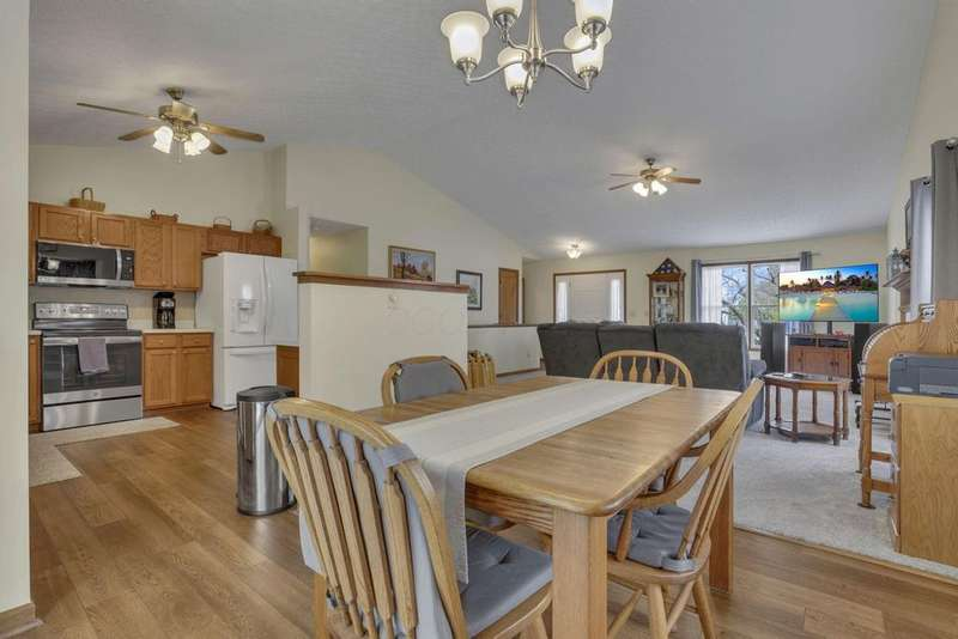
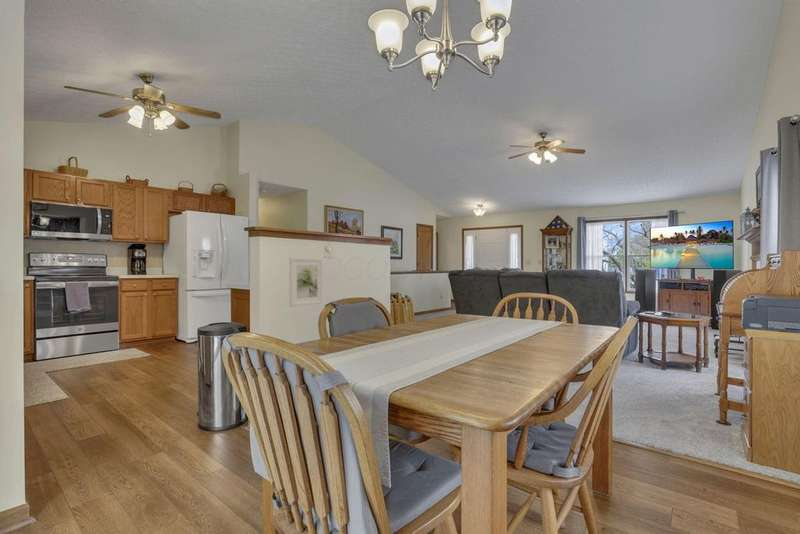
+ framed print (306, 281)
